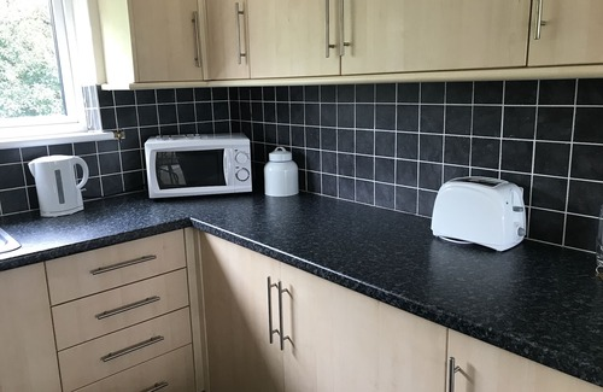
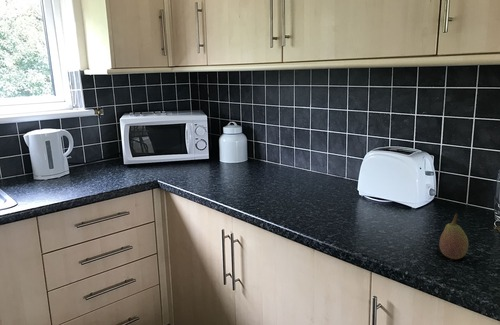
+ fruit (454, 236)
